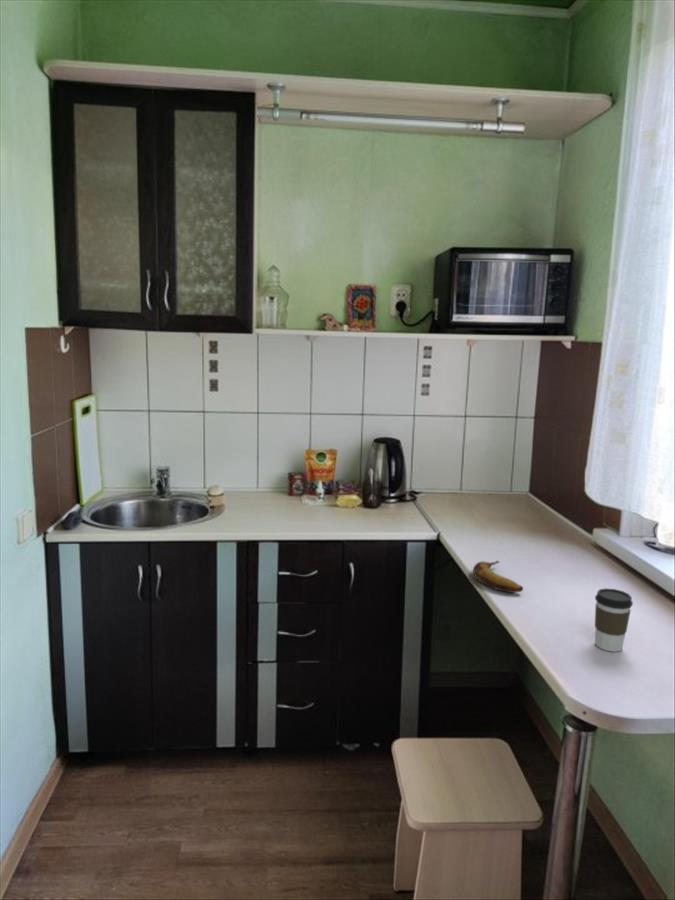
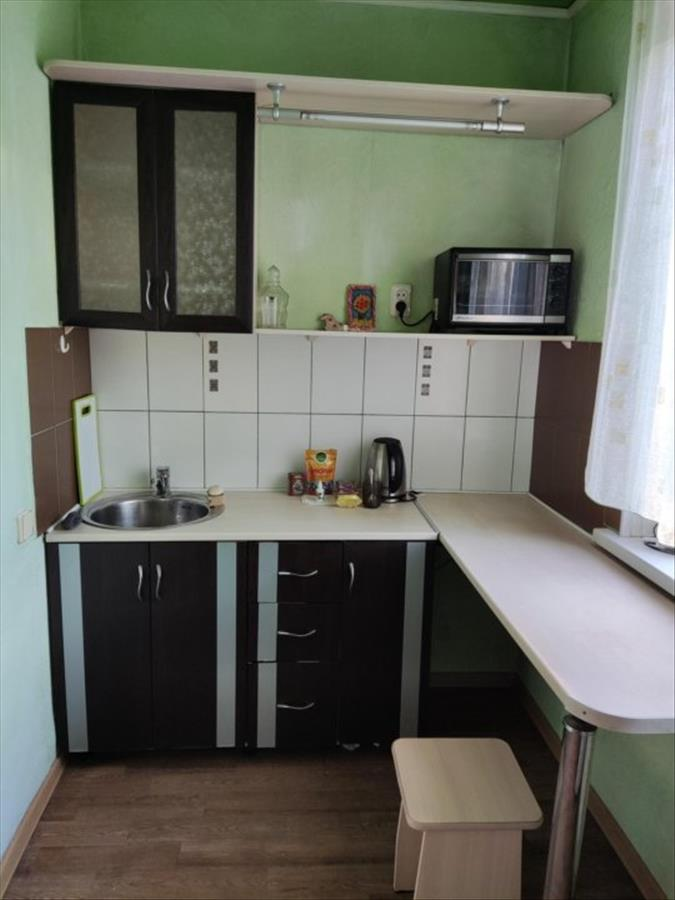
- banana (496, 575)
- coffee cup (611, 620)
